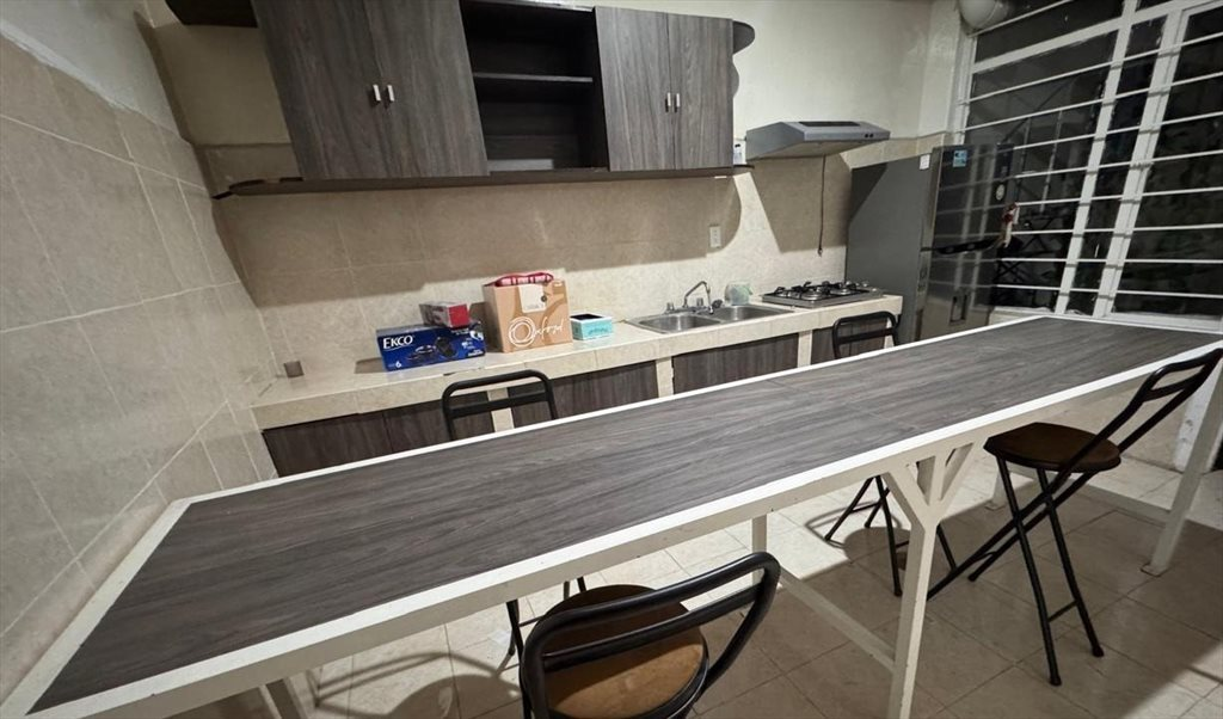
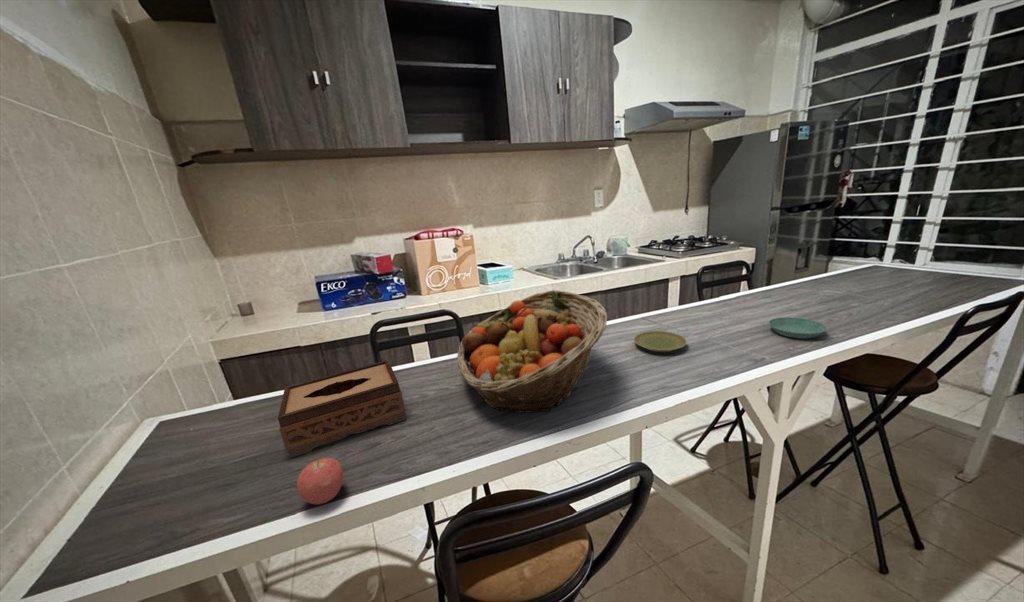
+ apple (321, 479)
+ tissue box (345, 403)
+ plate (659, 342)
+ fruit basket (528, 344)
+ saucer (796, 328)
